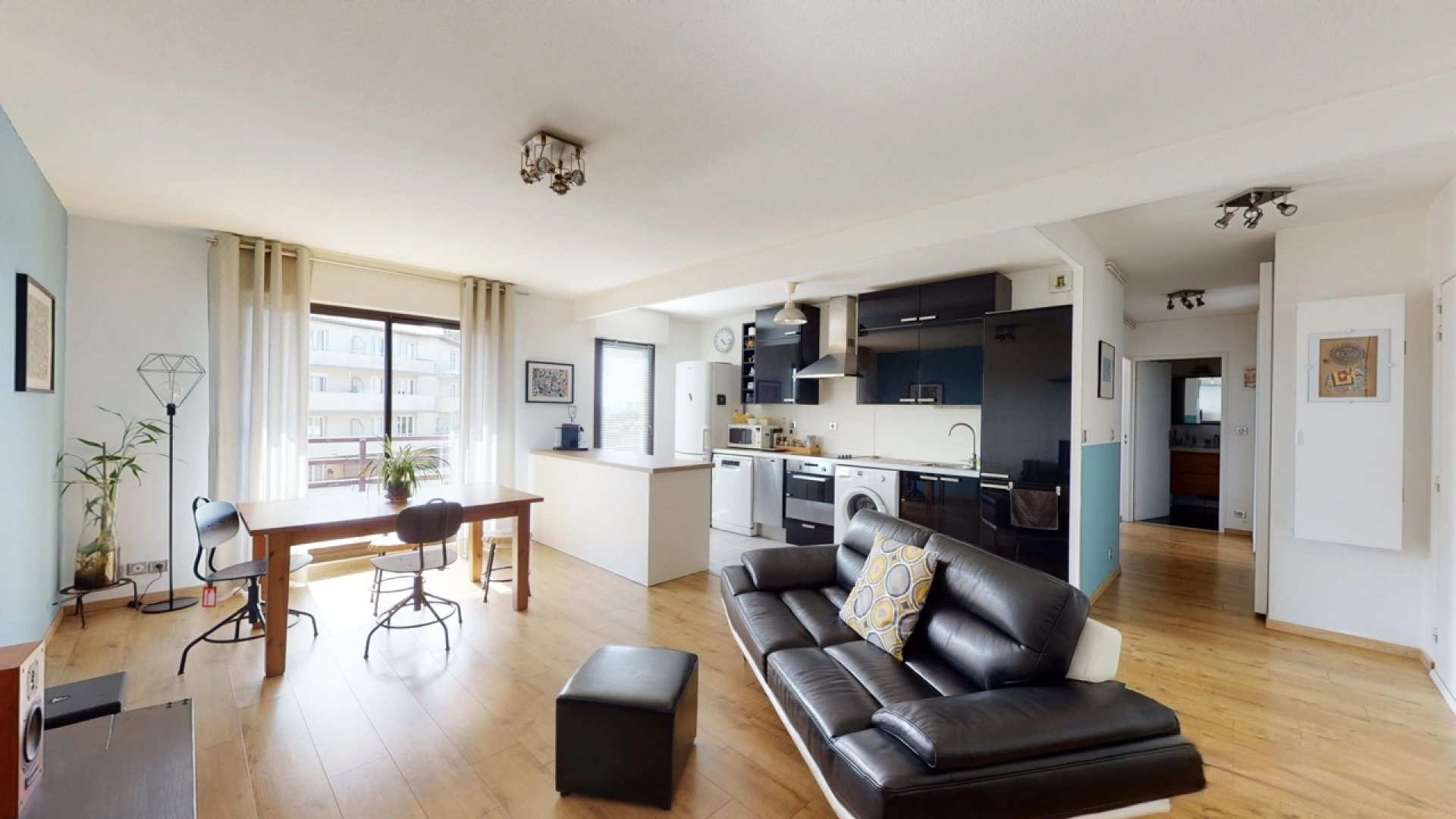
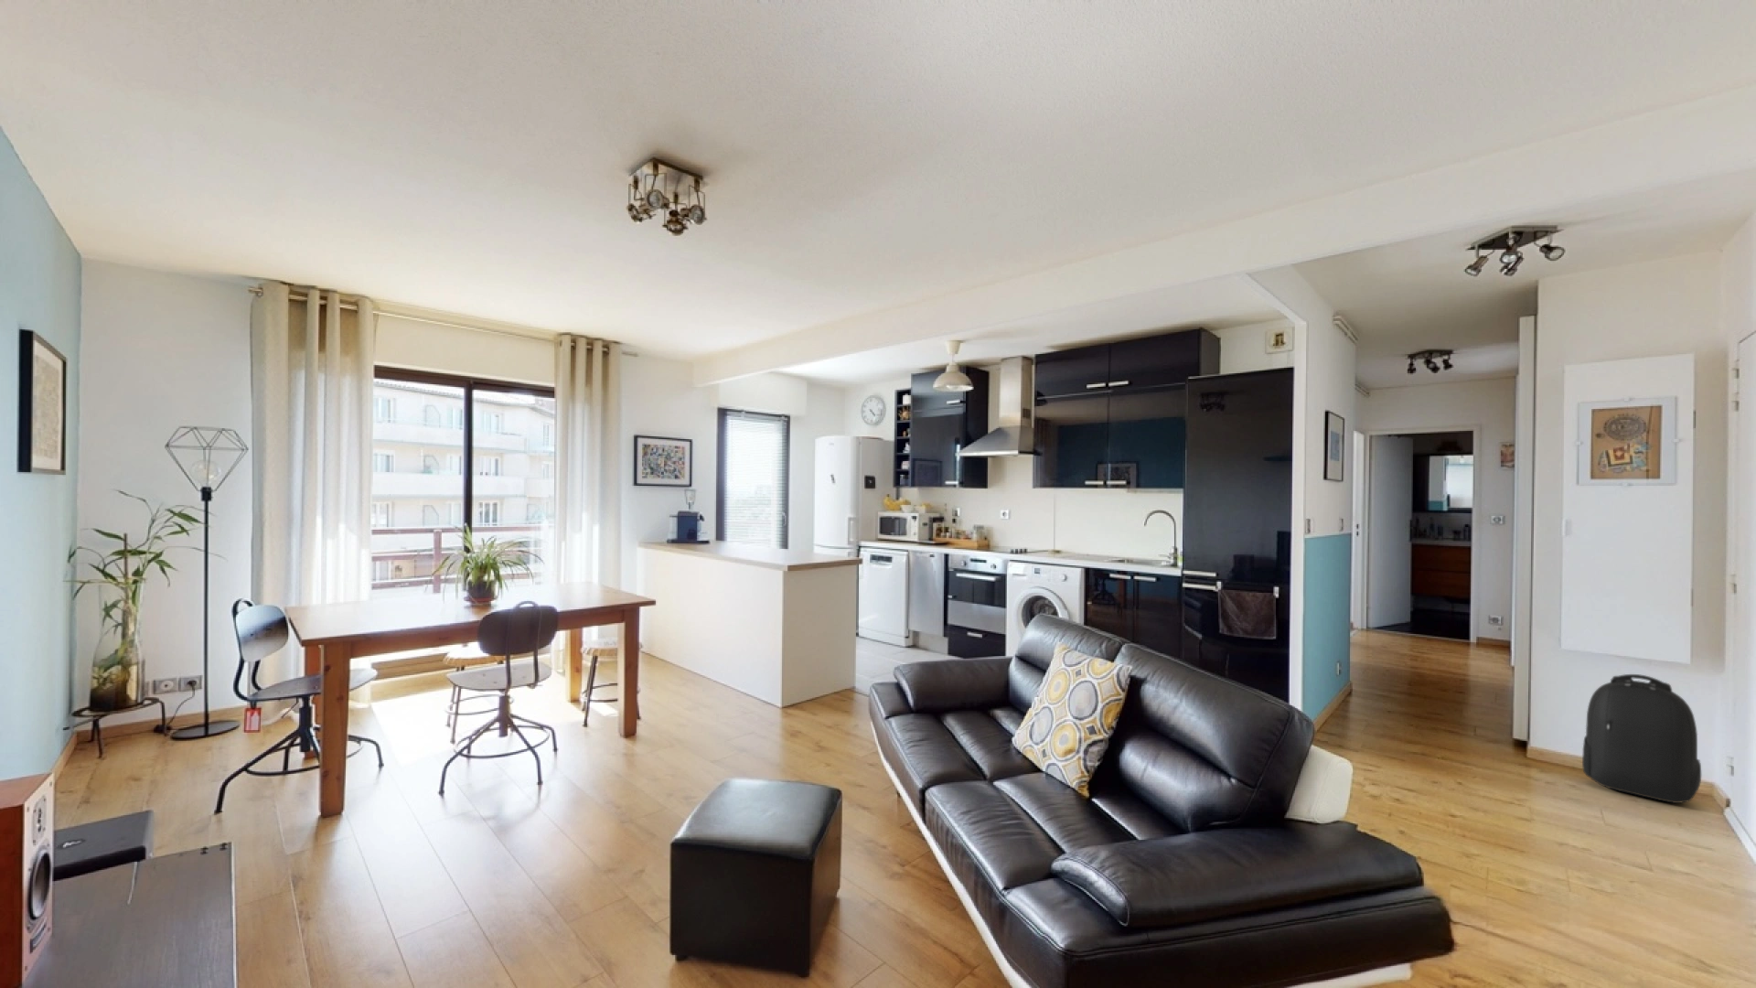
+ backpack (1640, 732)
